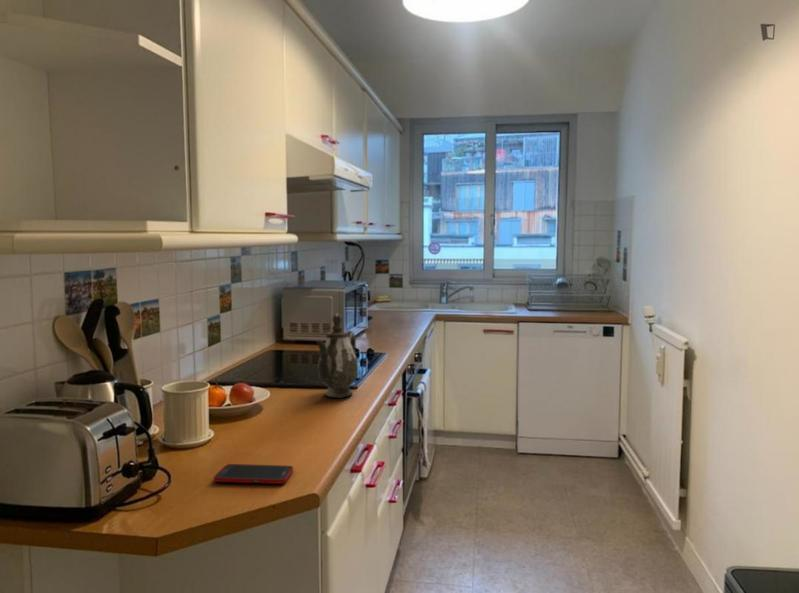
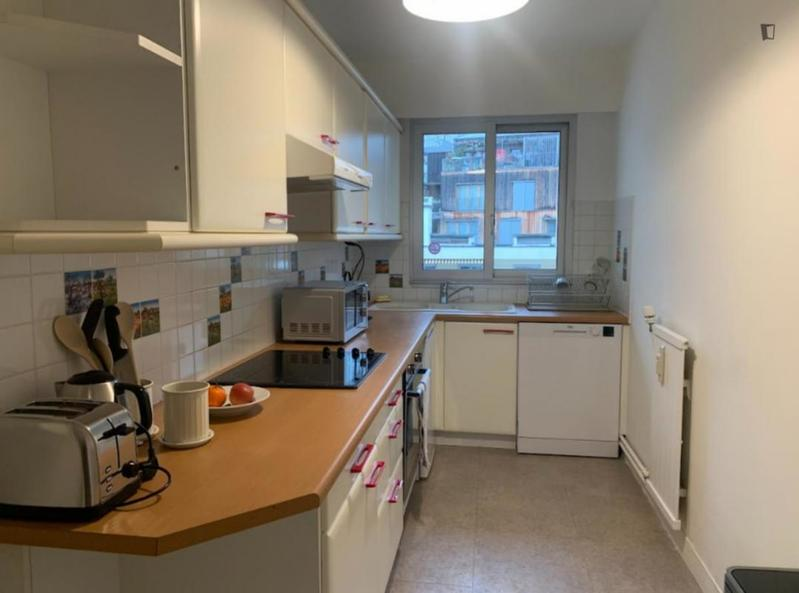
- teapot (337, 354)
- cell phone (254, 473)
